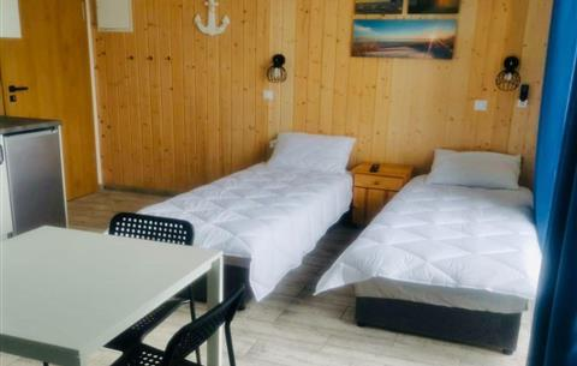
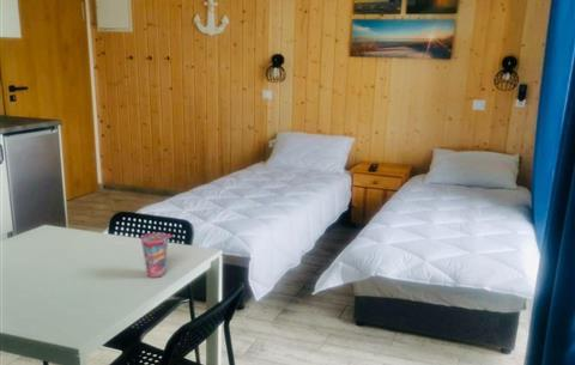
+ cup (156, 255)
